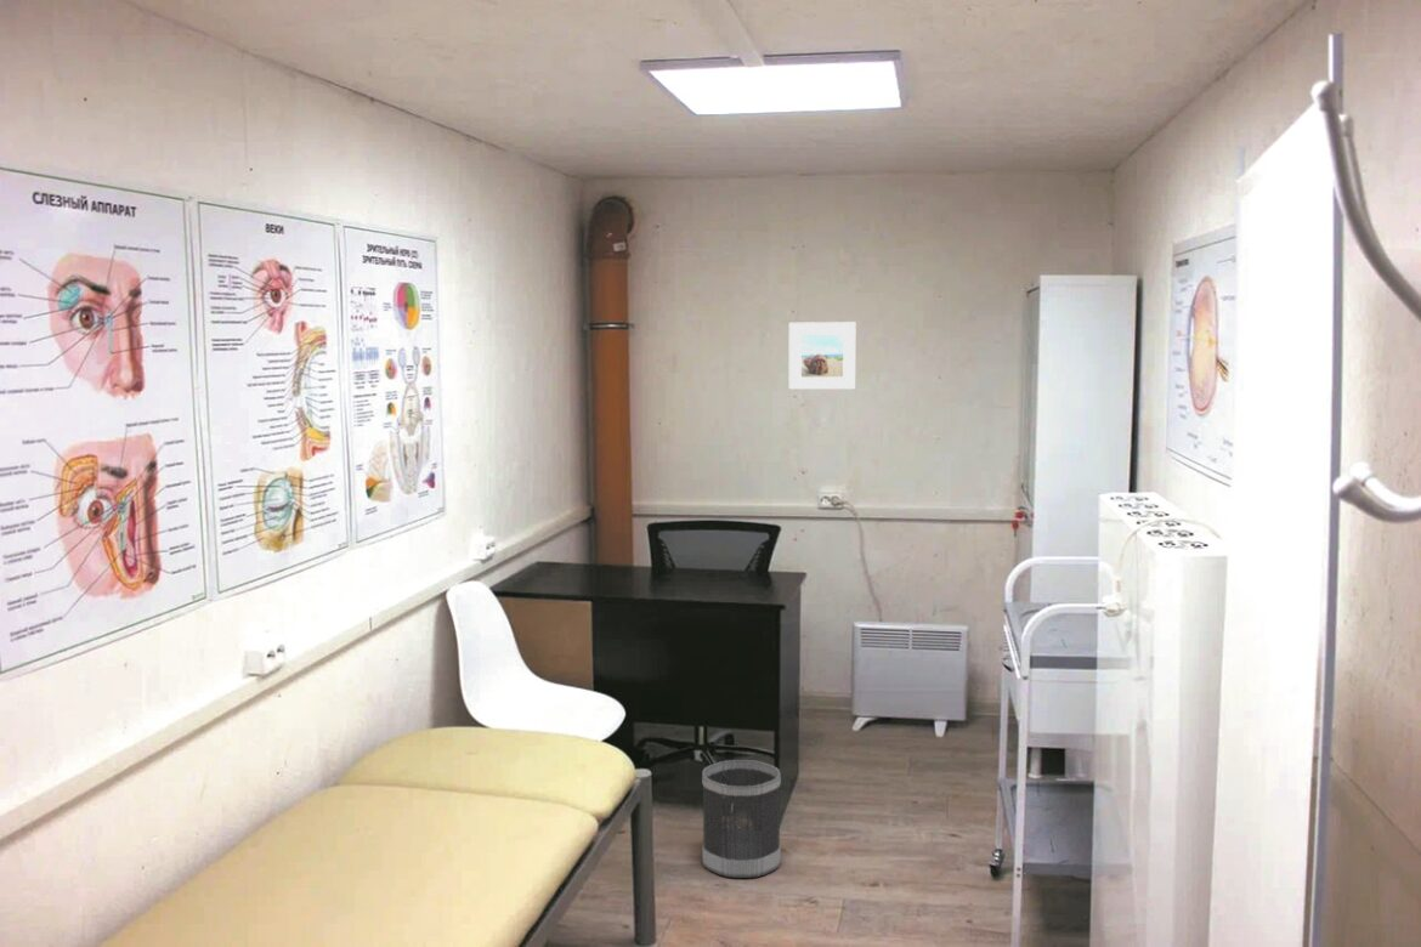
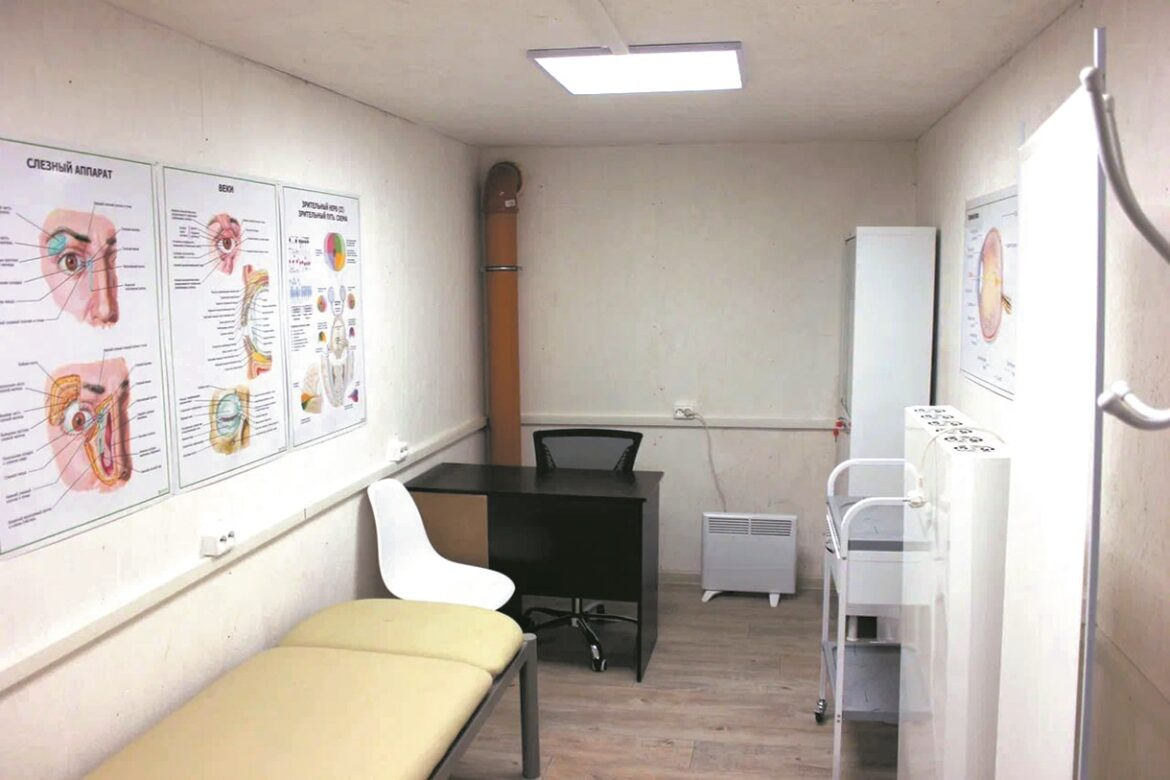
- wastebasket (741, 816)
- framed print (822, 356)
